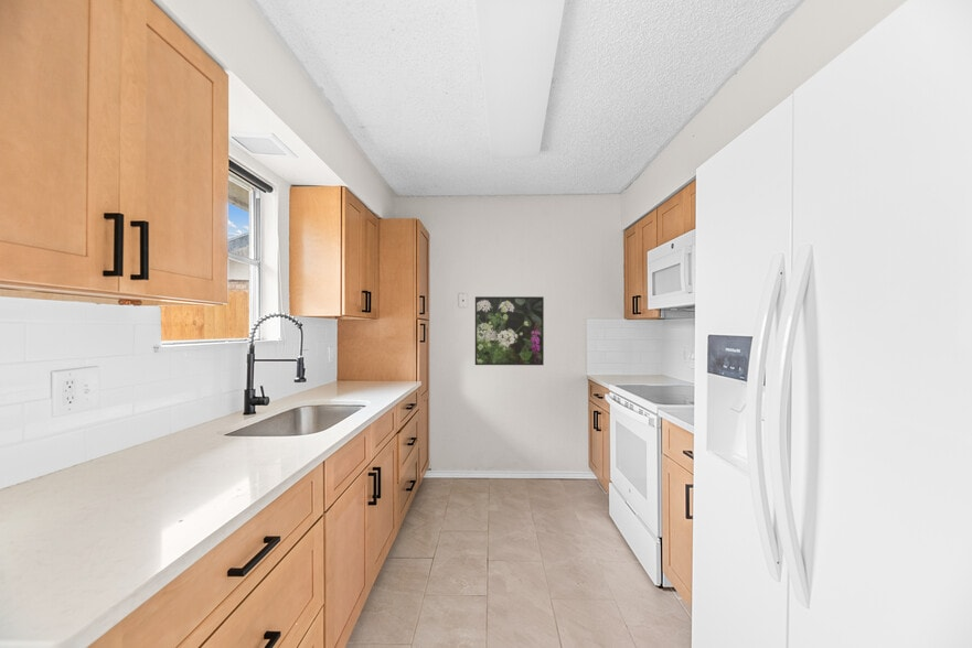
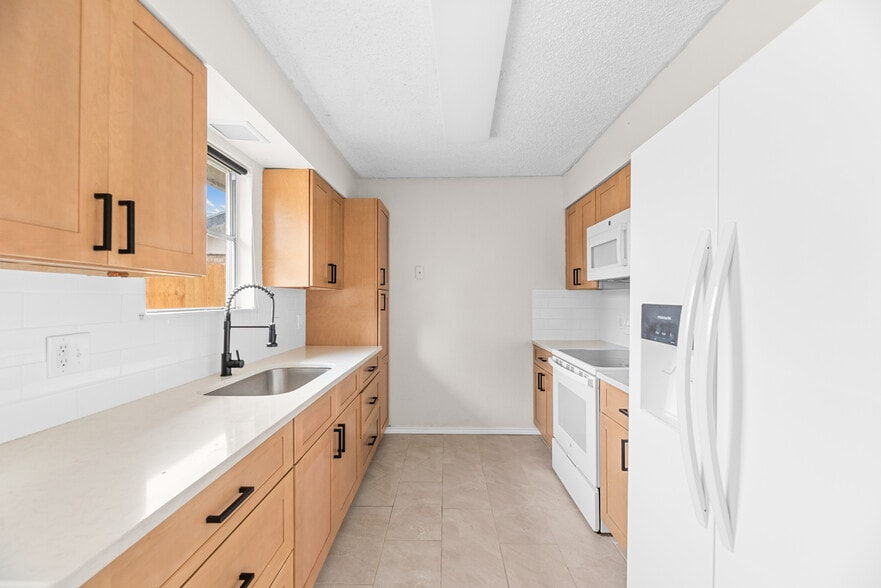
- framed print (509, 331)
